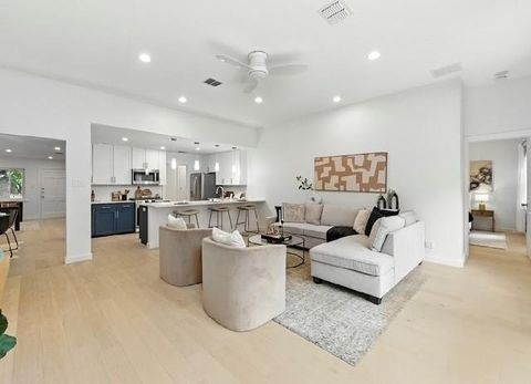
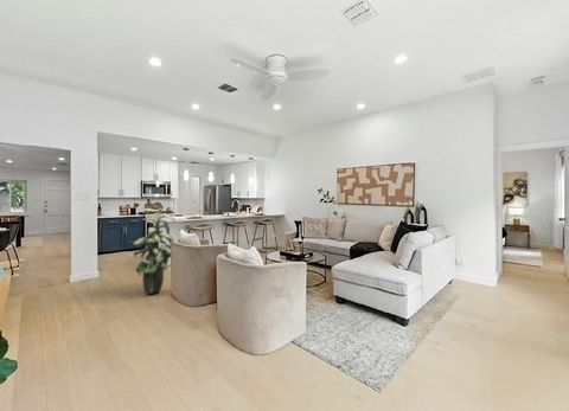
+ indoor plant (153, 250)
